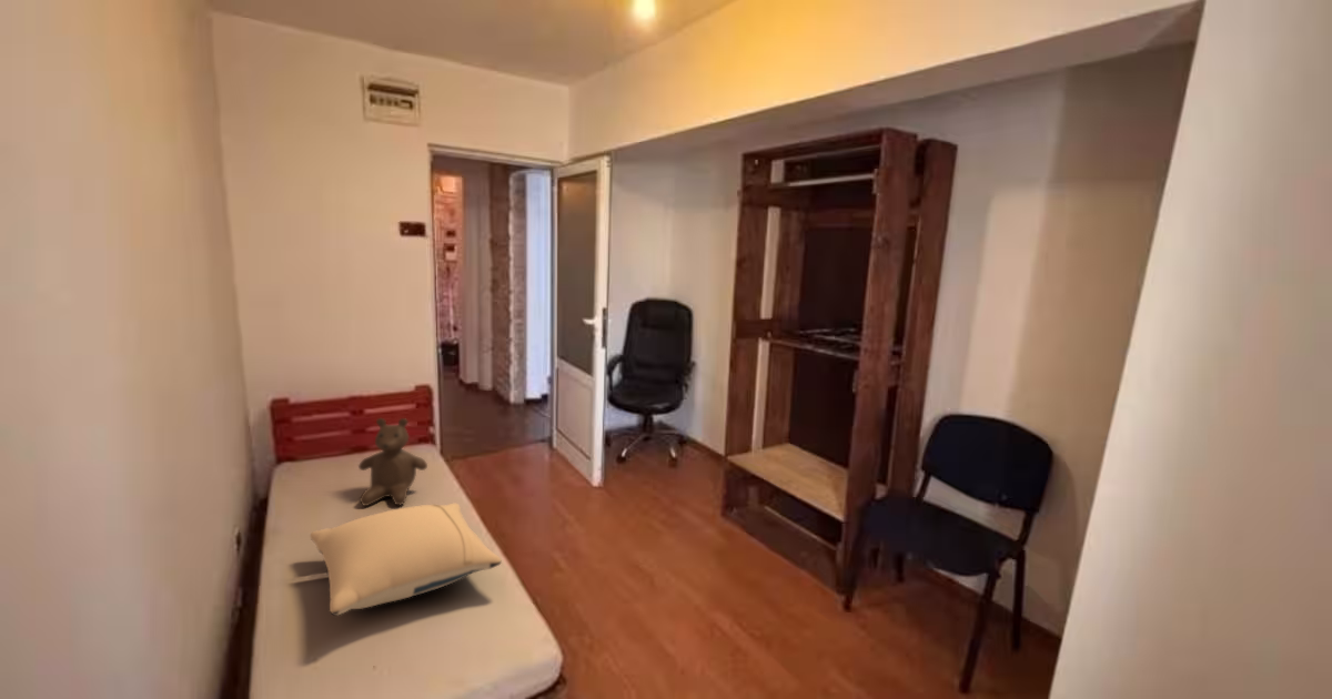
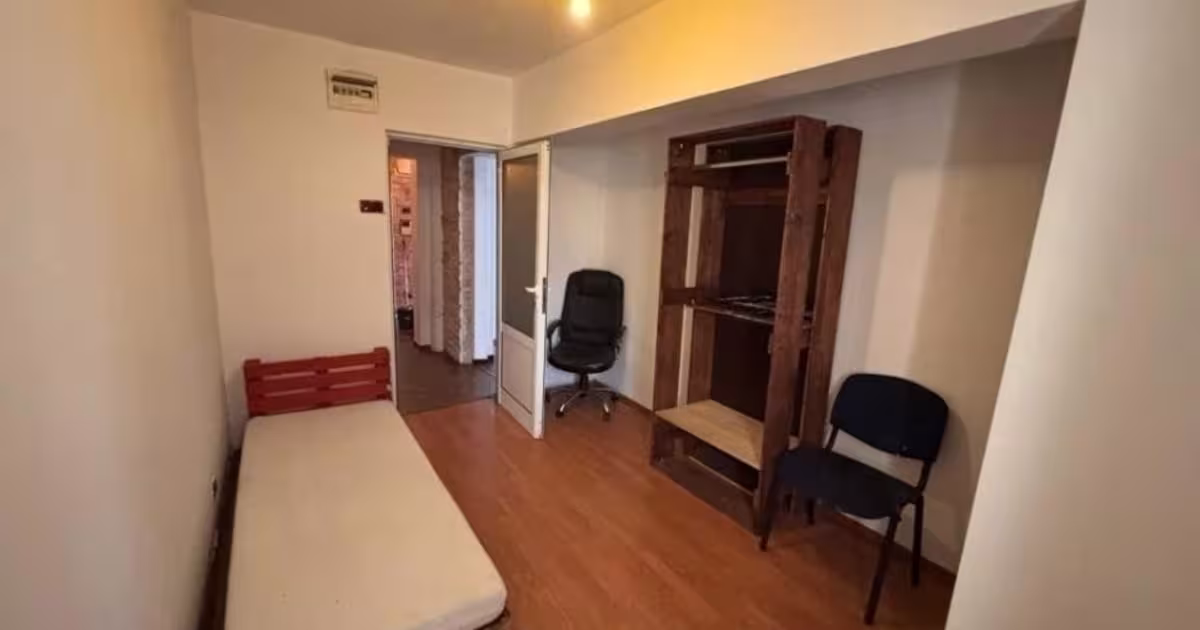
- pillow (404, 548)
- teddy bear (389, 459)
